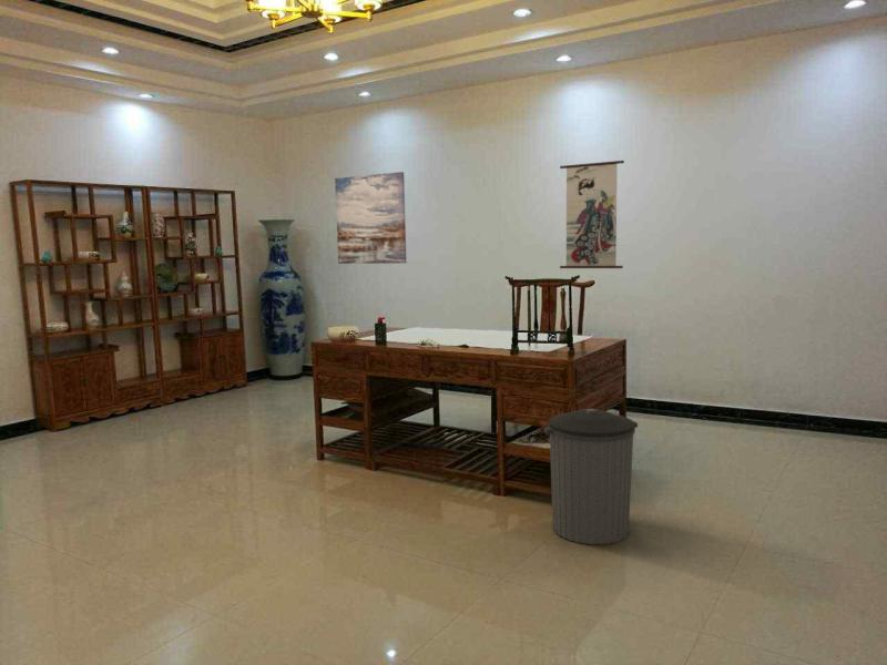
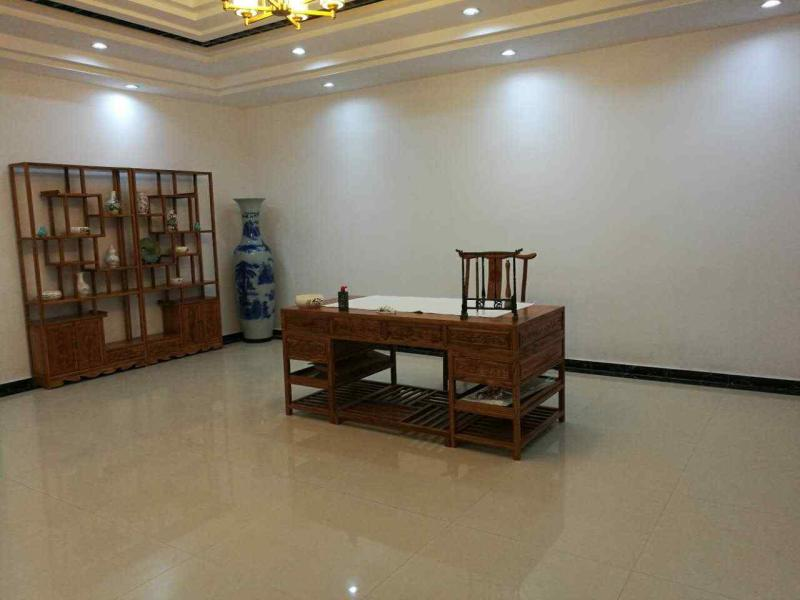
- trash can (590, 469)
- wall scroll (590, 208)
- wall art (369, 219)
